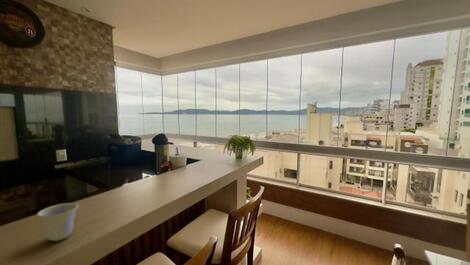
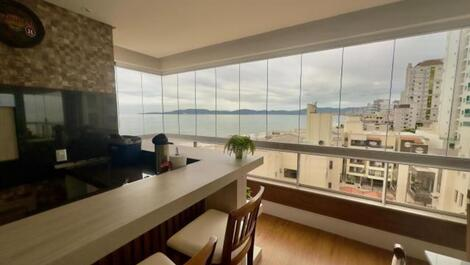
- cup (59, 222)
